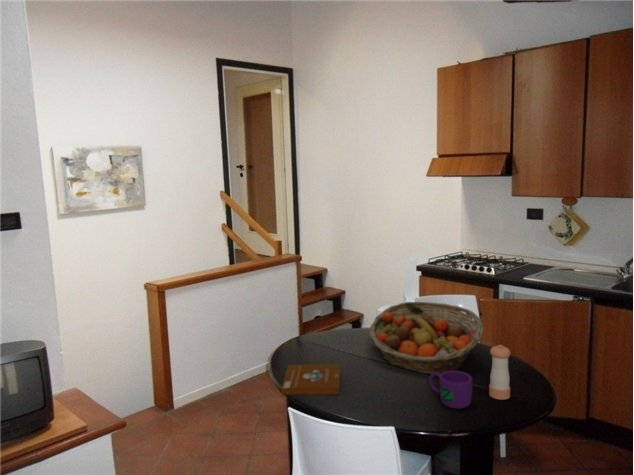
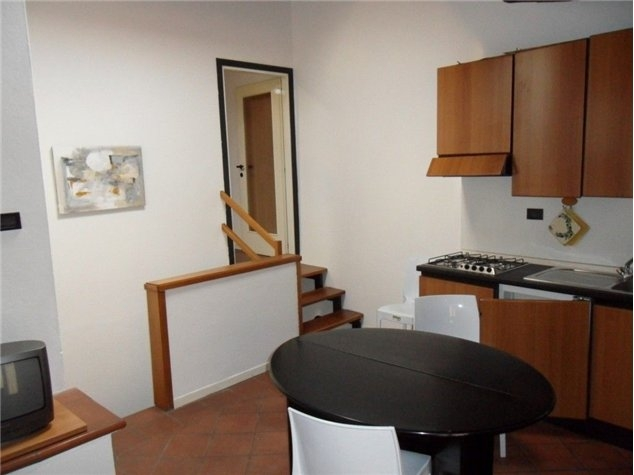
- fruit basket (424, 336)
- book (312, 378)
- pepper shaker (499, 370)
- mug (448, 387)
